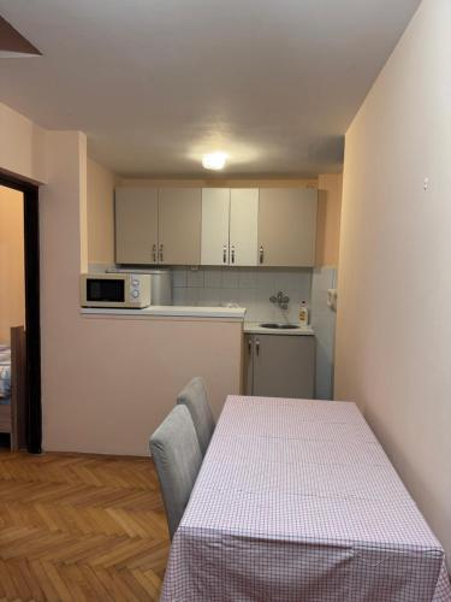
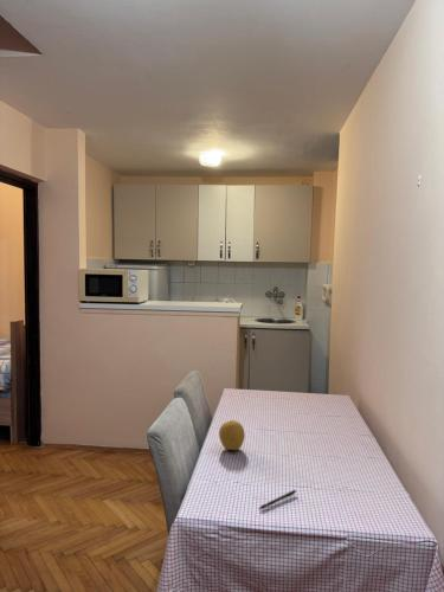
+ pen (277, 500)
+ fruit (231, 435)
